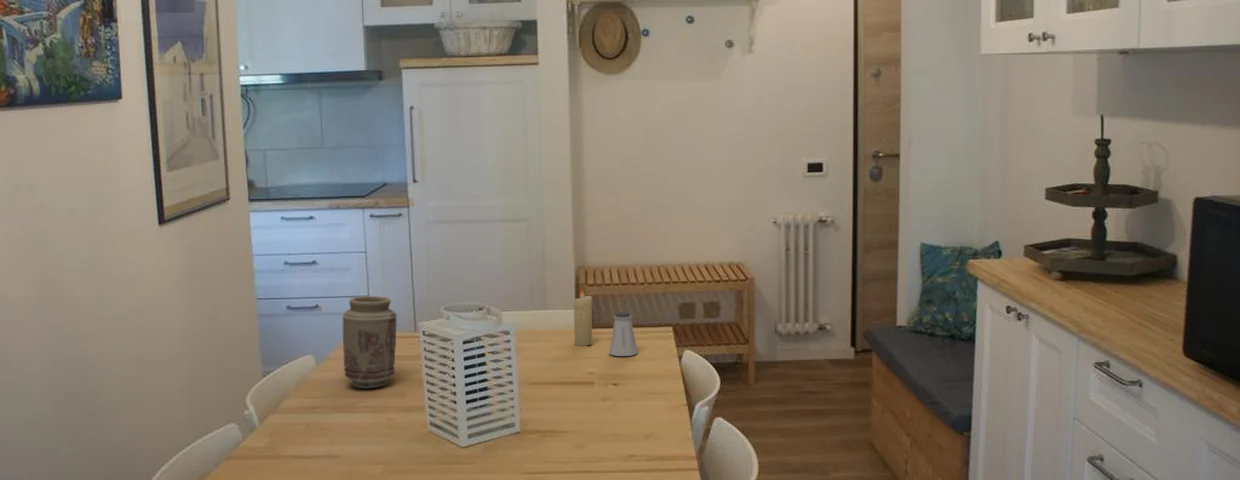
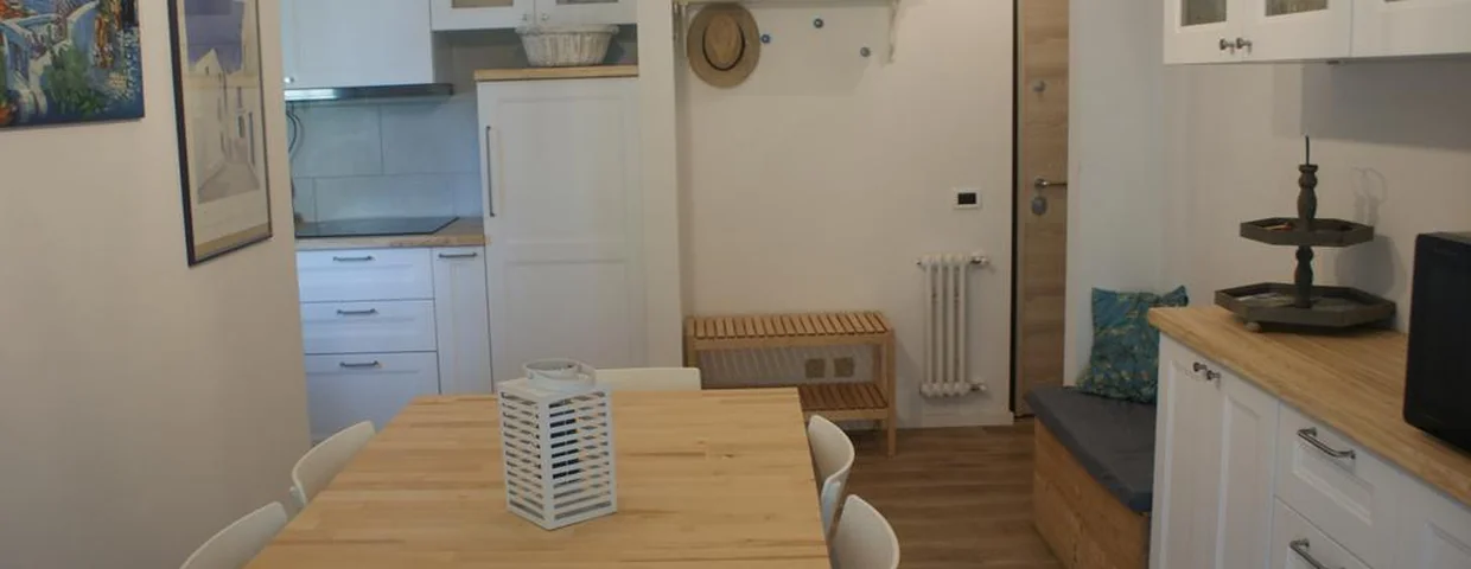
- candle (582, 315)
- vase (370, 341)
- saltshaker (623, 333)
